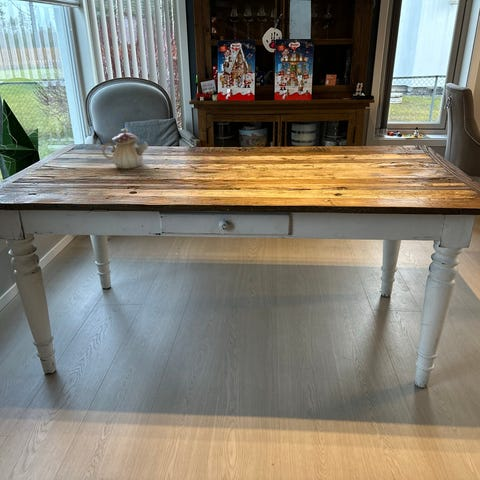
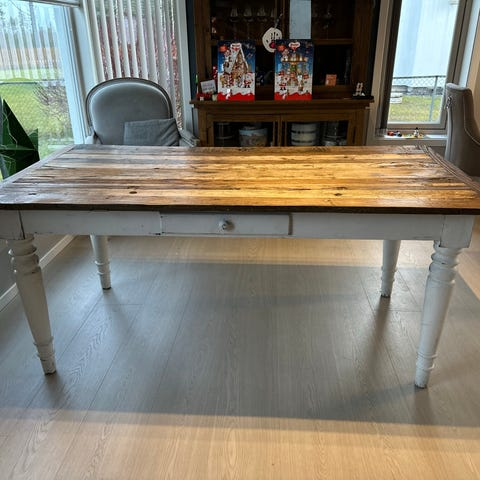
- teapot (124, 147)
